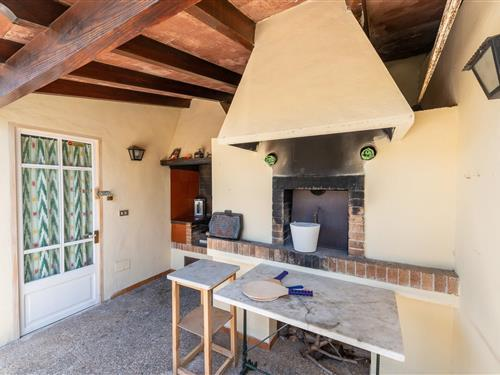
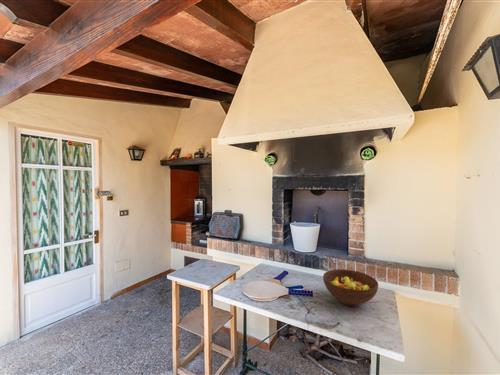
+ fruit bowl (349, 290)
